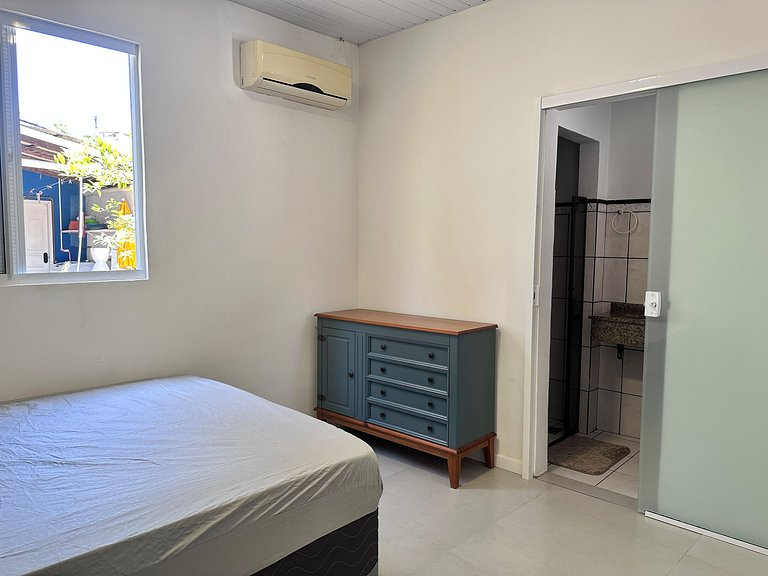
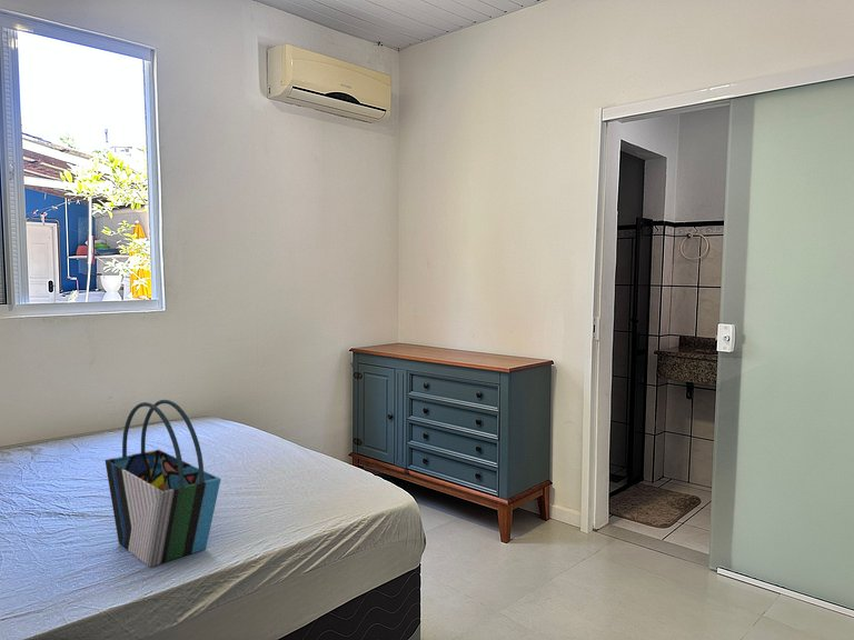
+ tote bag (160, 473)
